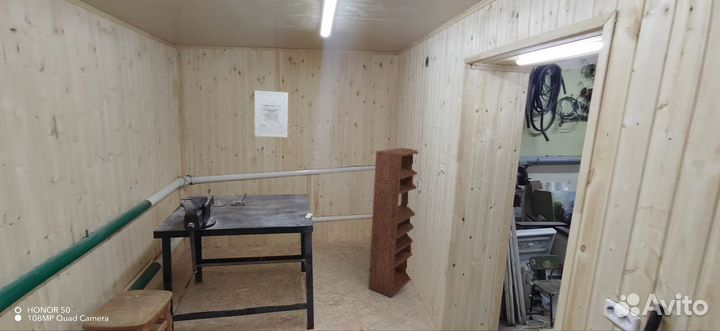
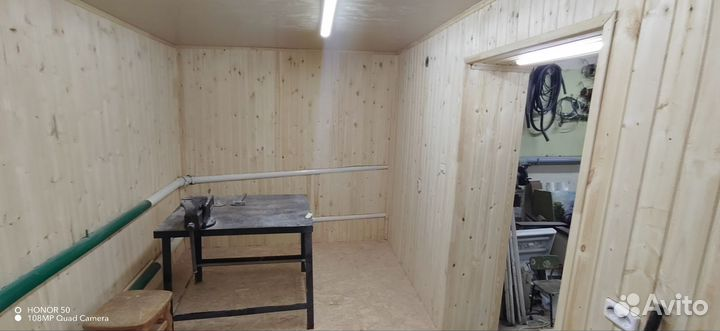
- shelving unit (400, 216)
- wall art (271, 114)
